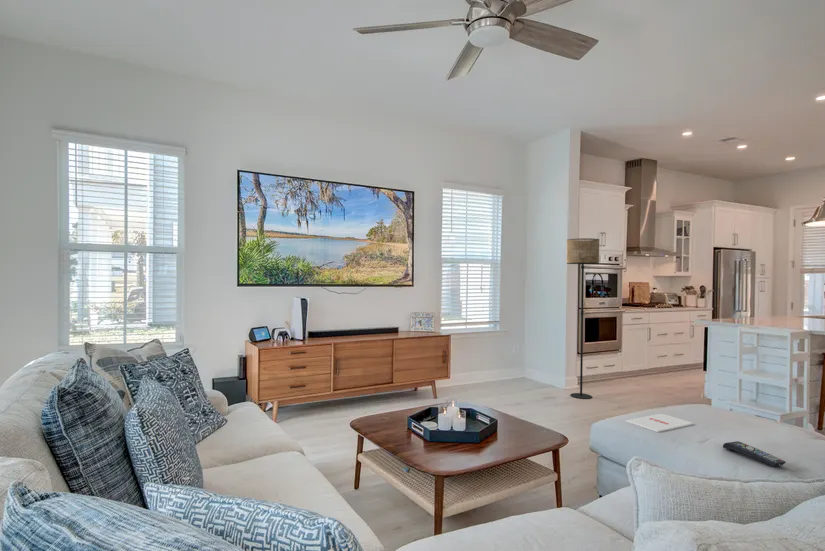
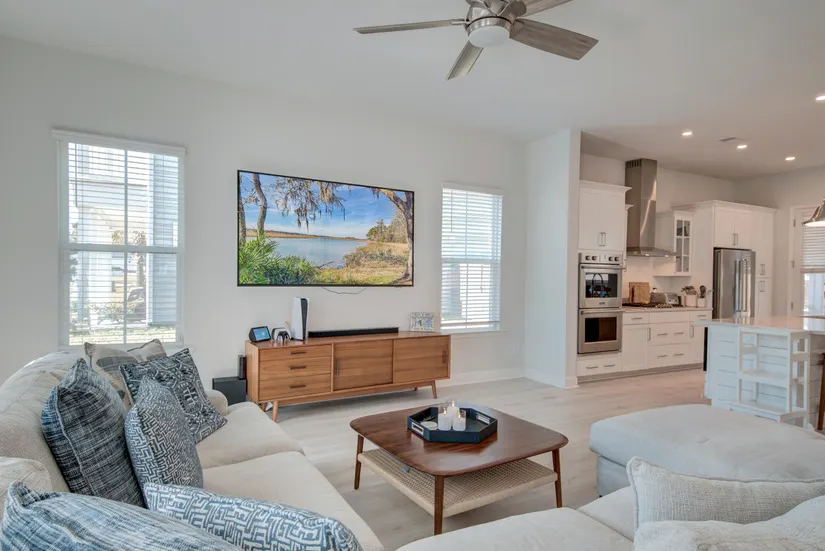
- magazine (659, 422)
- remote control (752, 452)
- floor lamp (582, 317)
